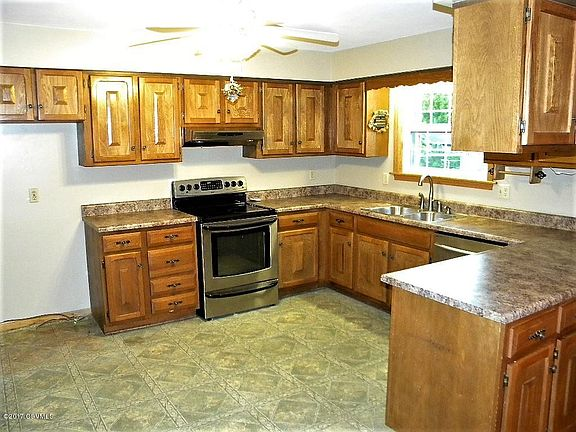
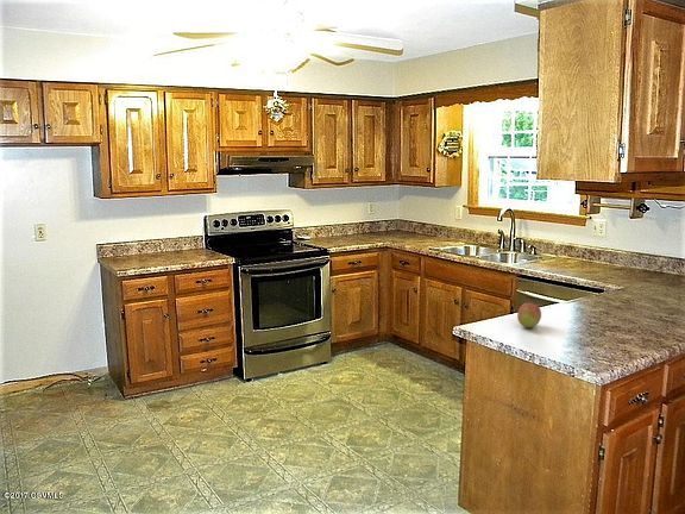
+ fruit (528, 315)
